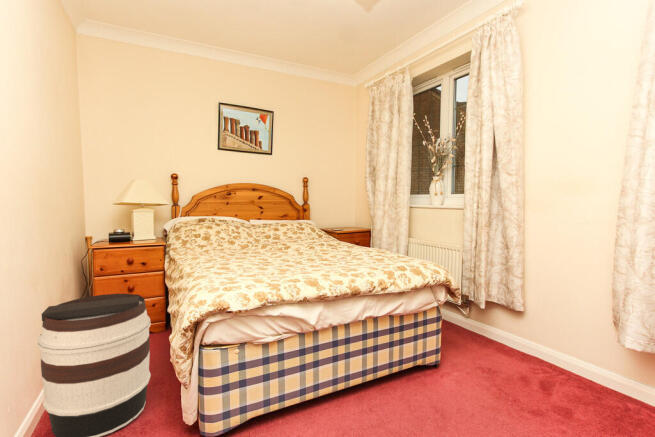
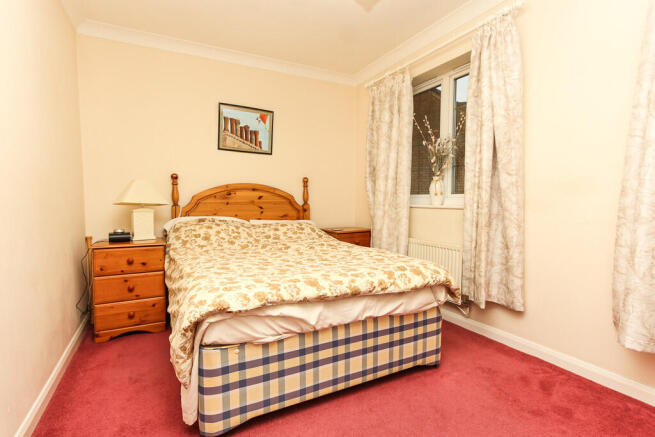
- barrel (99, 360)
